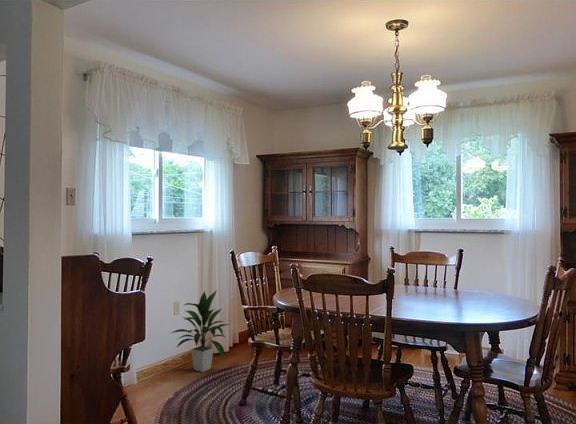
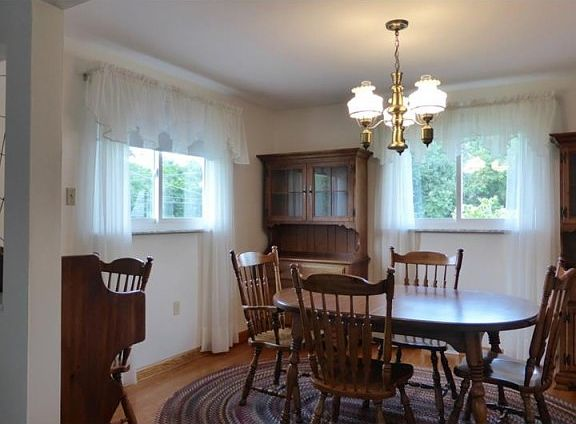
- indoor plant (203, 331)
